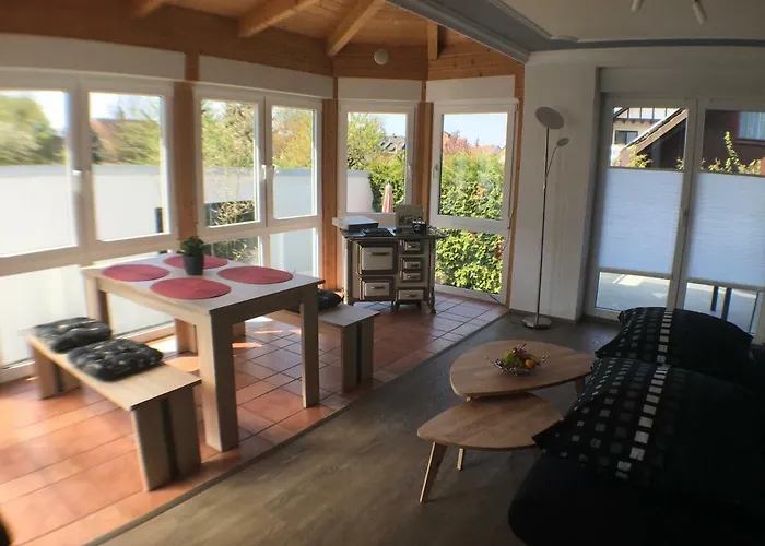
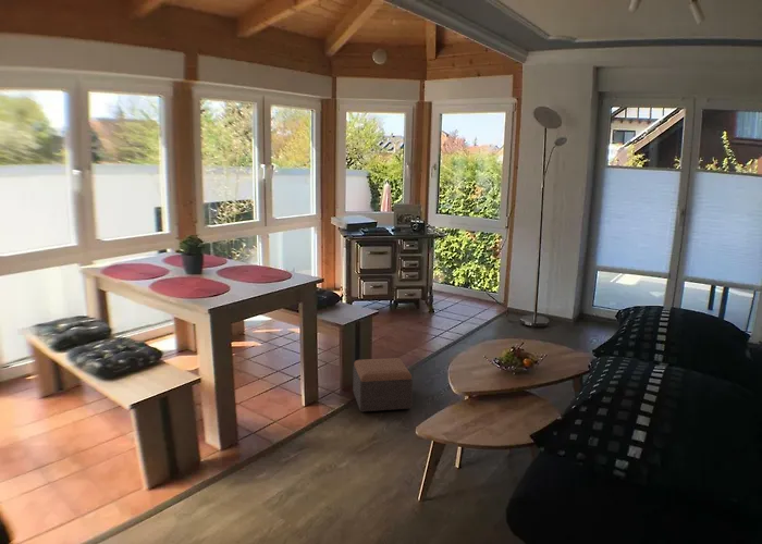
+ footstool (381, 382)
